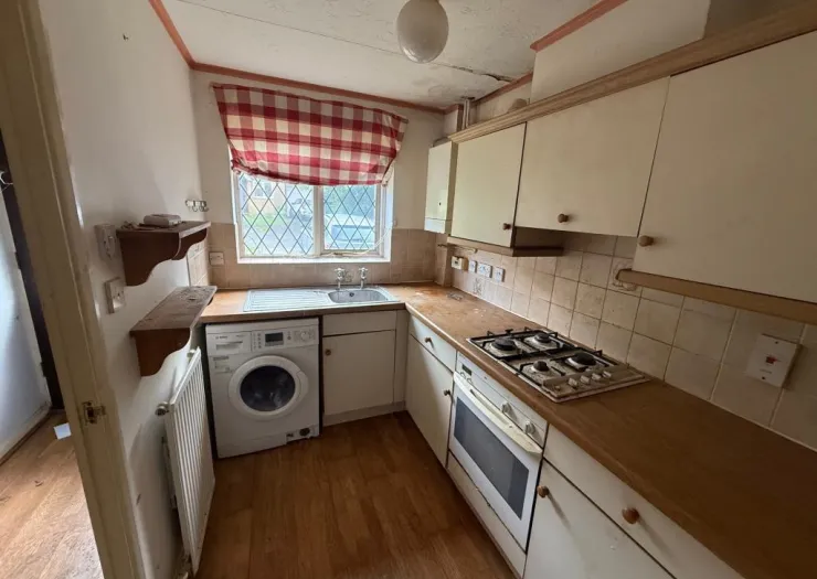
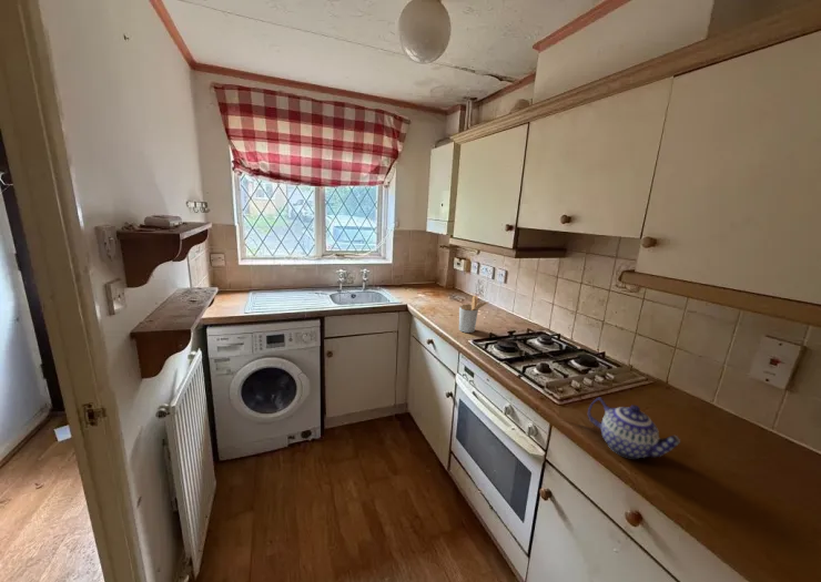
+ utensil holder (473, 314)
+ teapot (629, 426)
